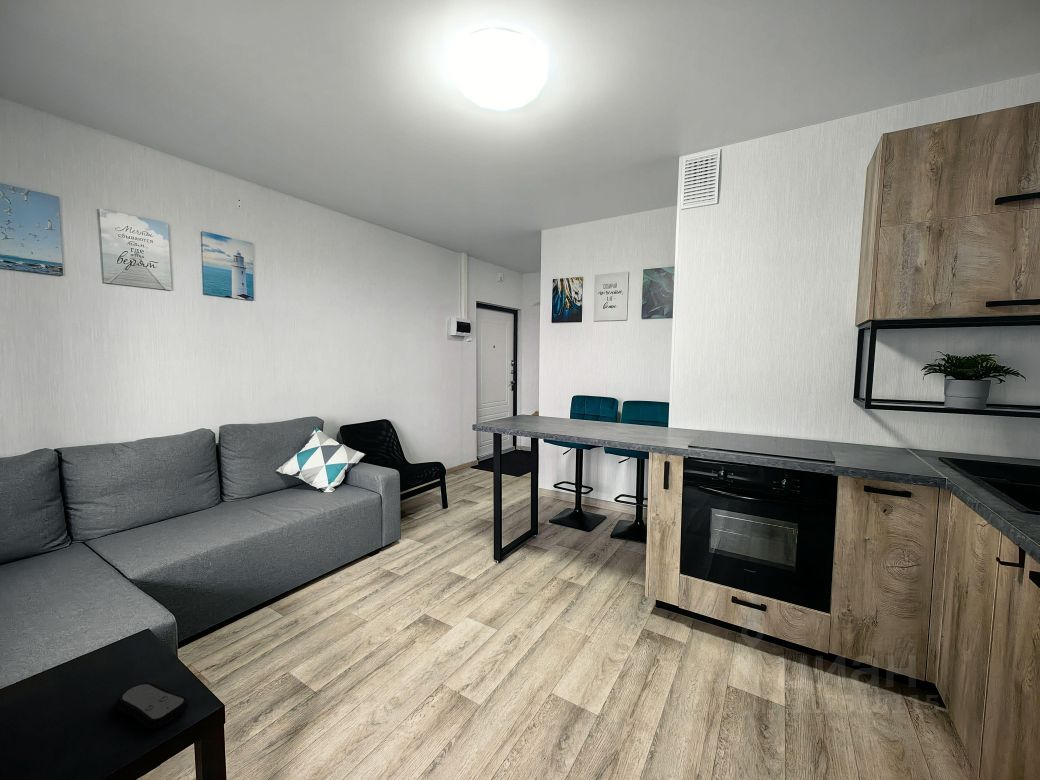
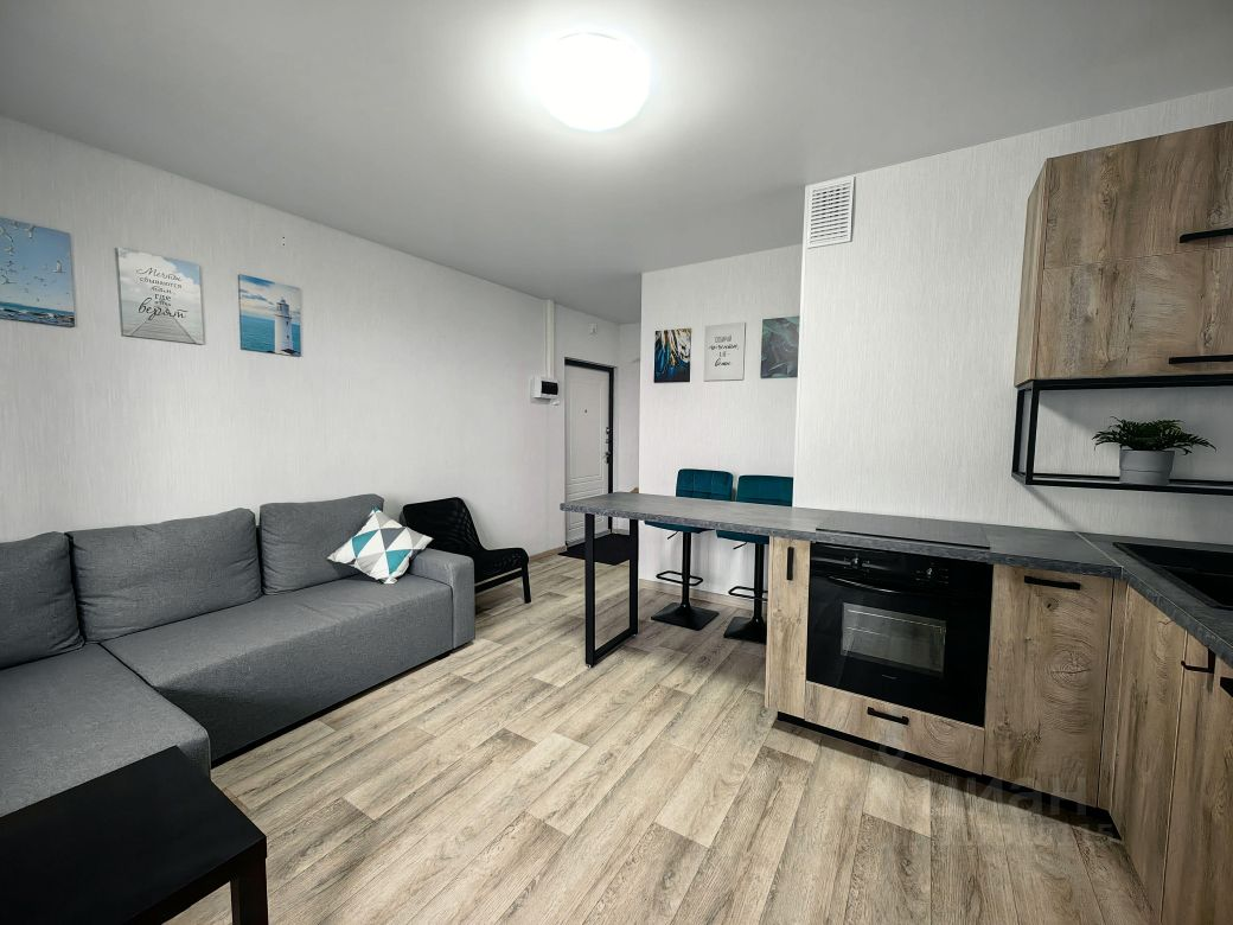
- remote control (151, 703)
